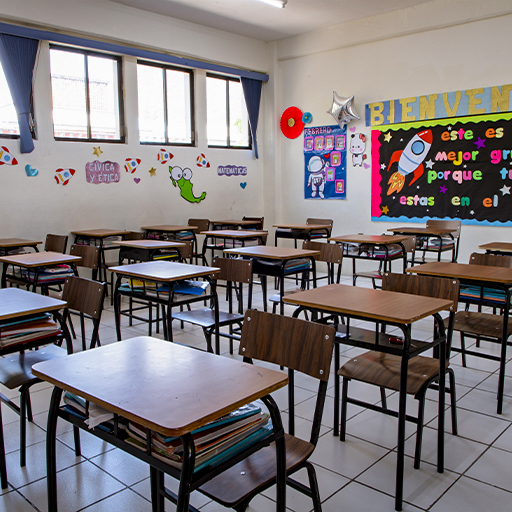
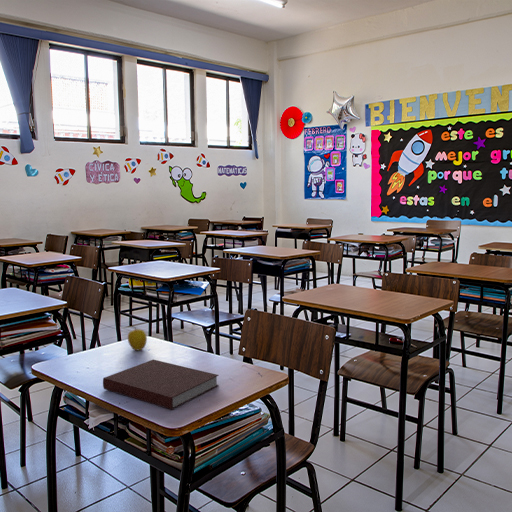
+ apple (137, 338)
+ notebook (161, 381)
